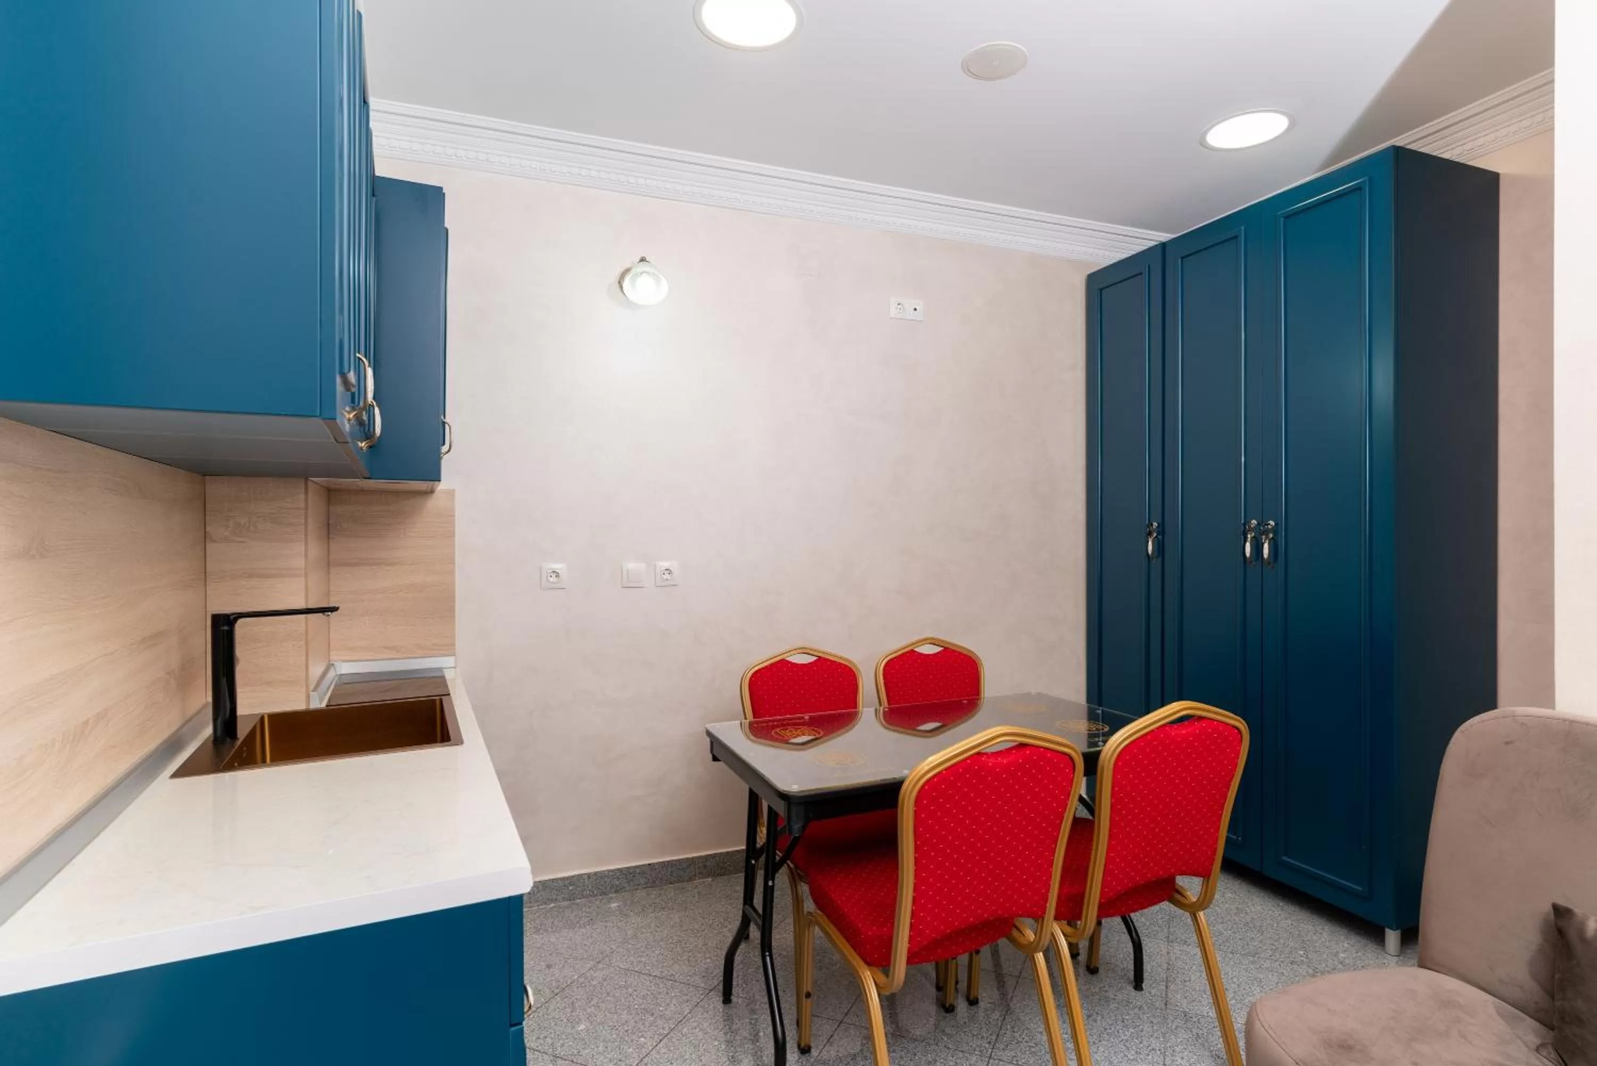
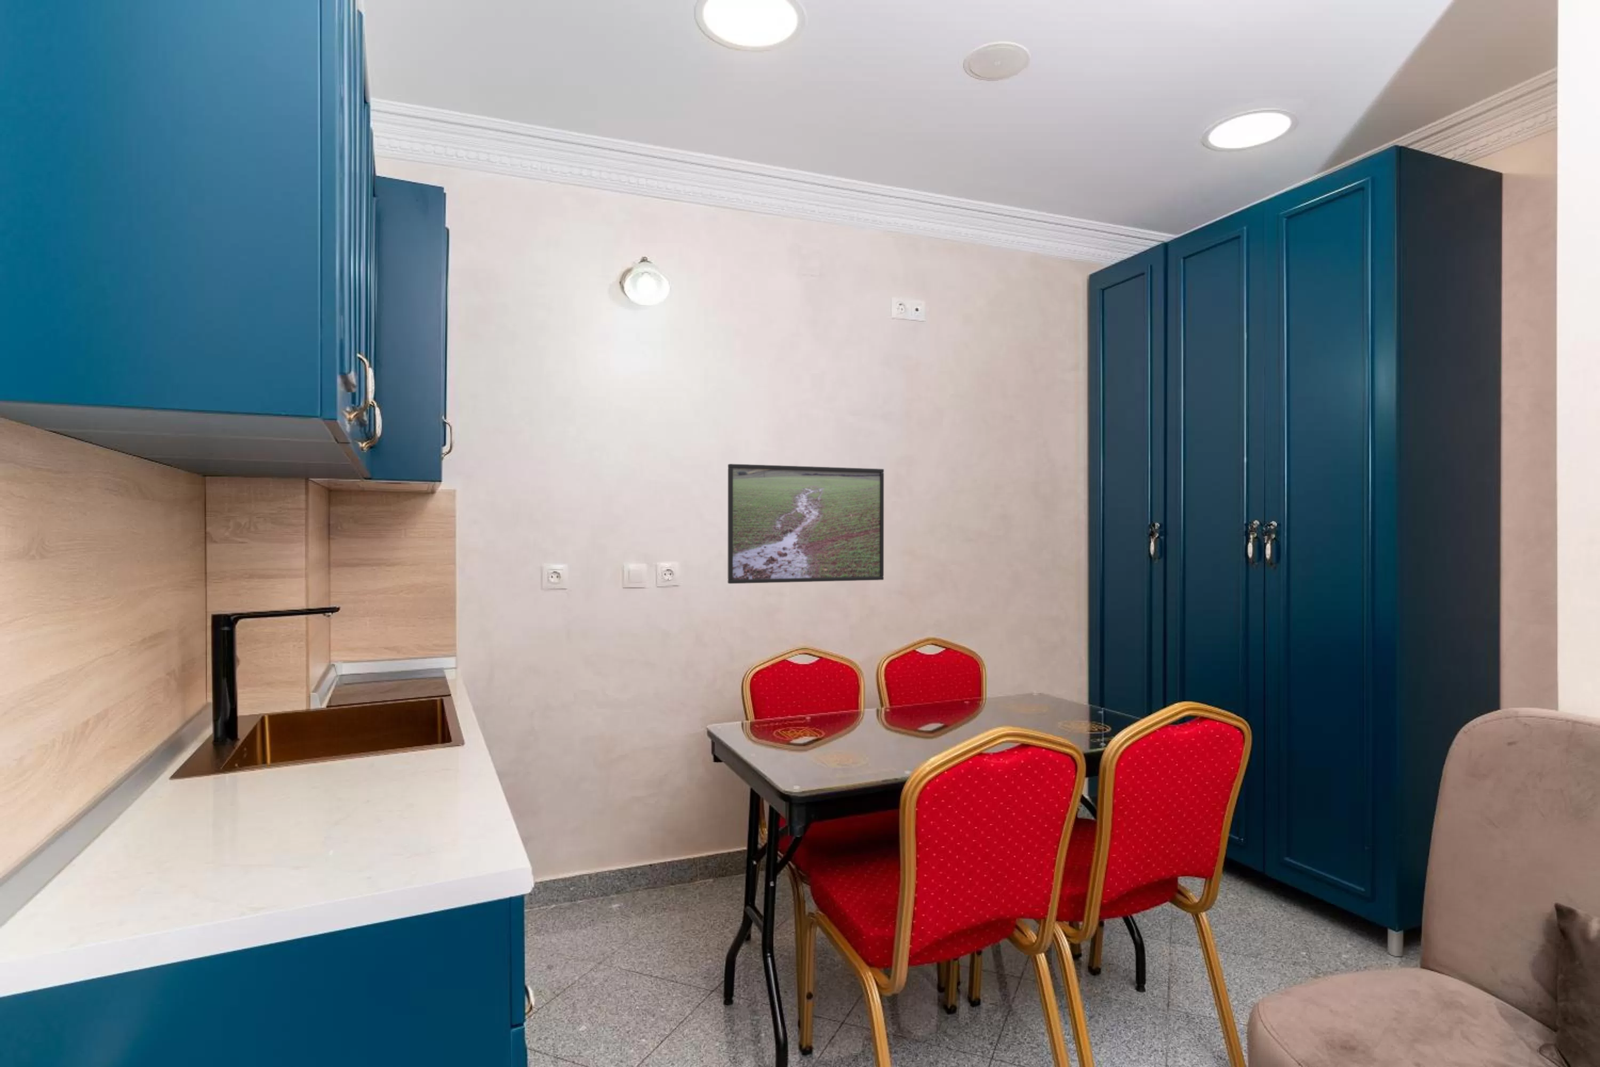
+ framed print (809, 524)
